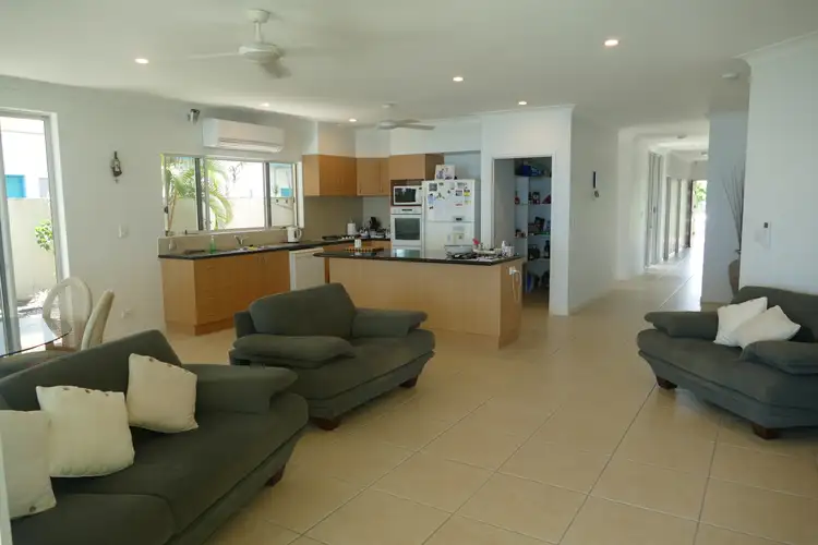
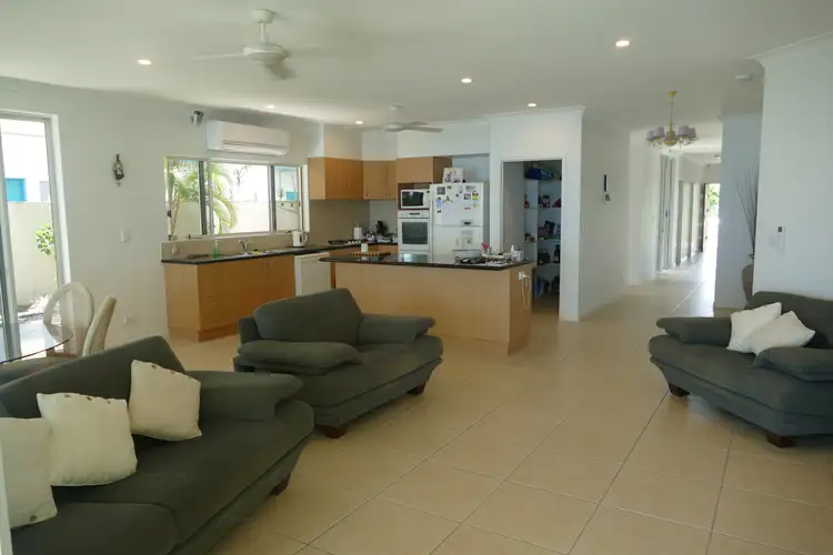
+ chandelier (671, 122)
